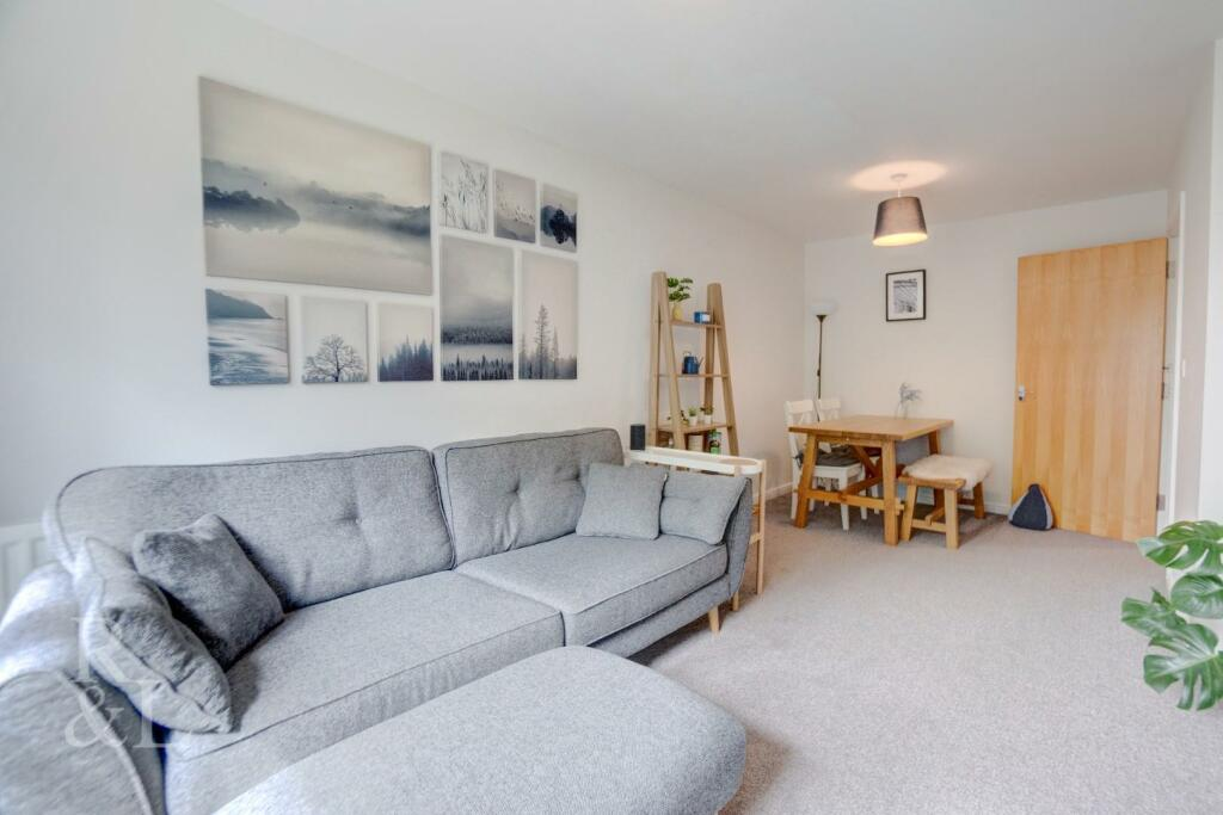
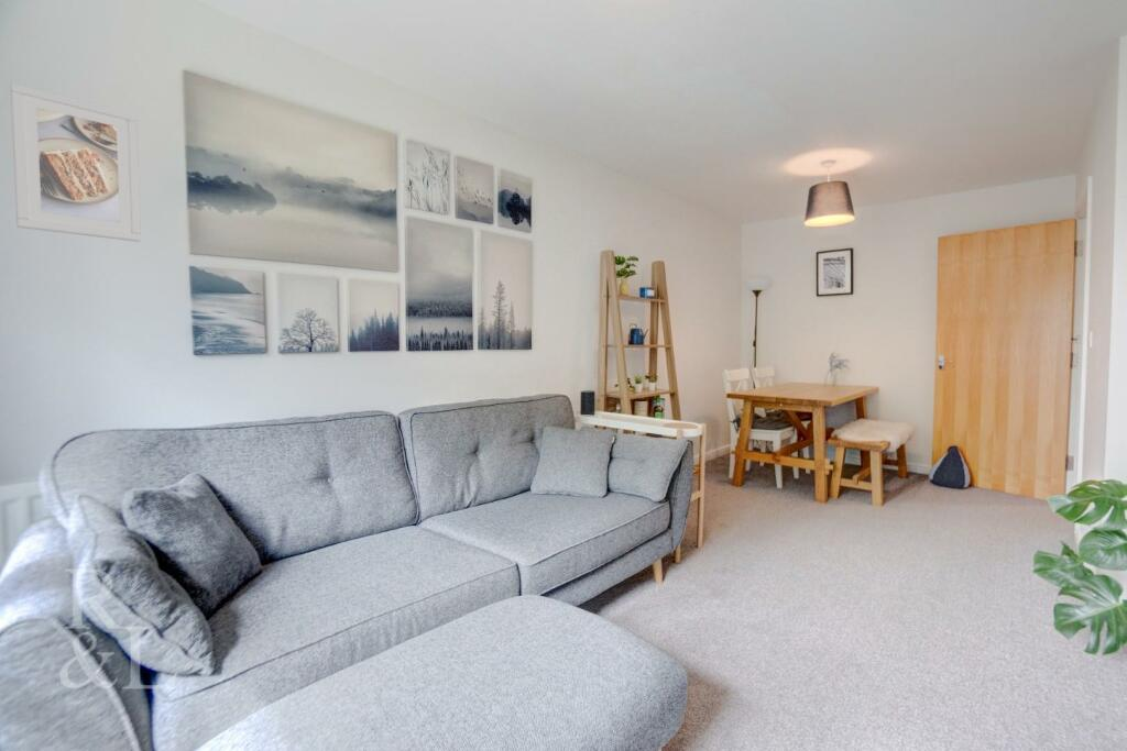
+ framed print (79, 167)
